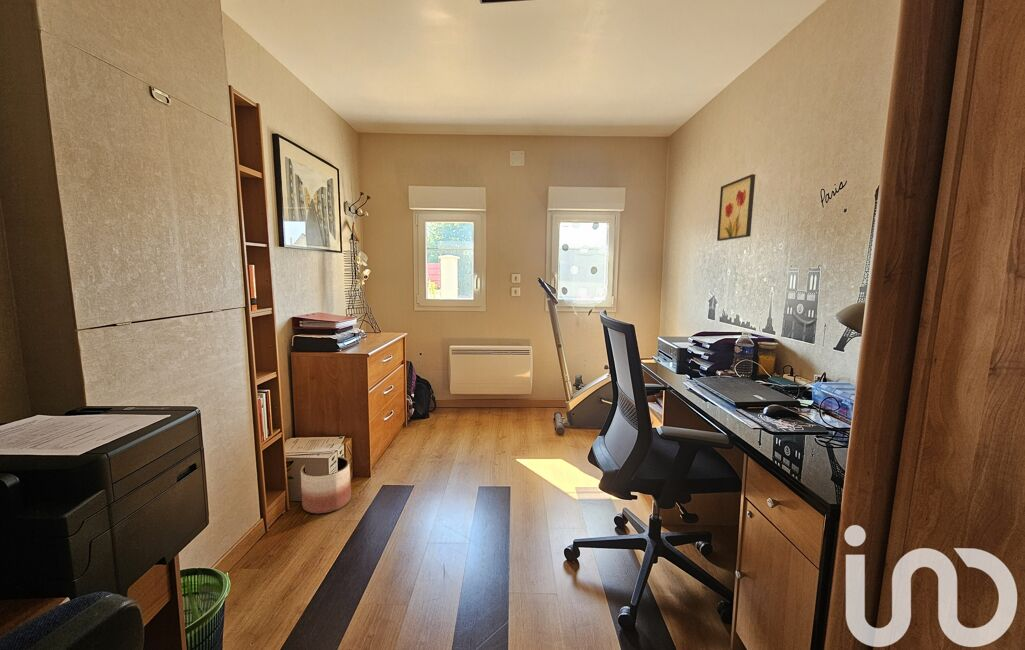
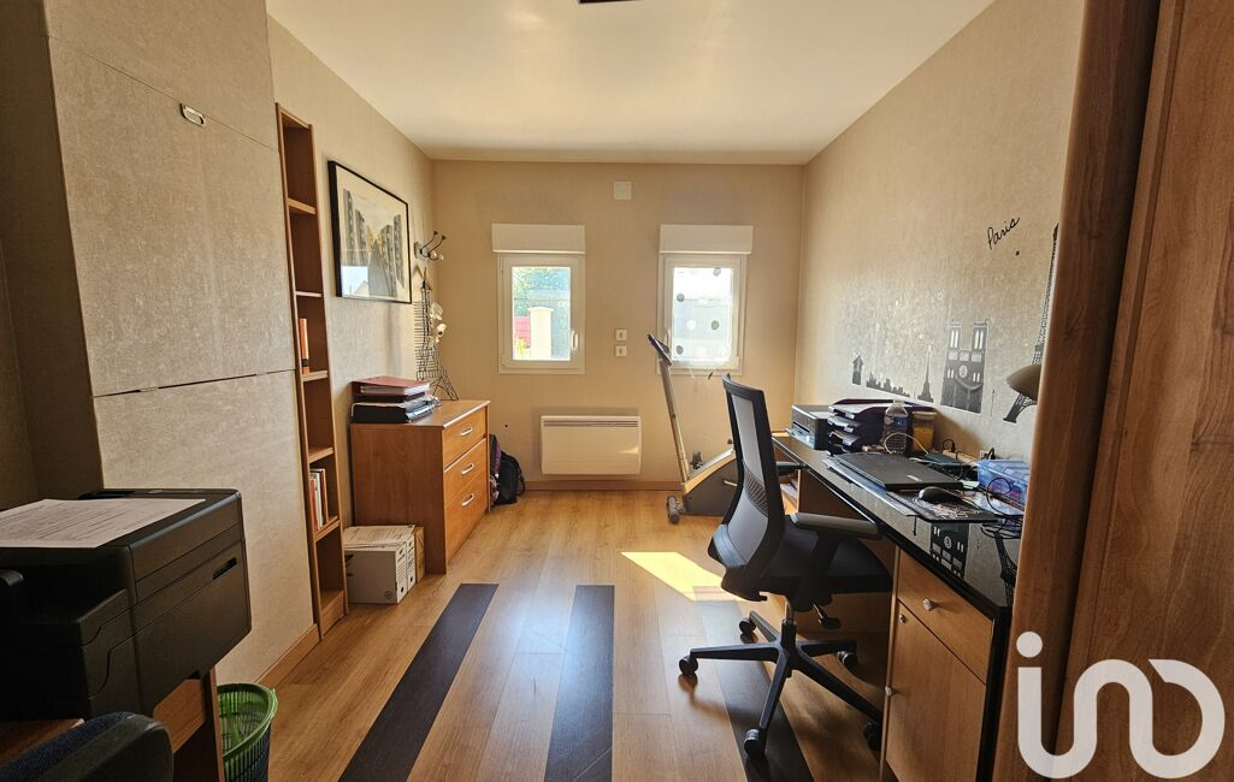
- planter (326, 484)
- wall art (736, 210)
